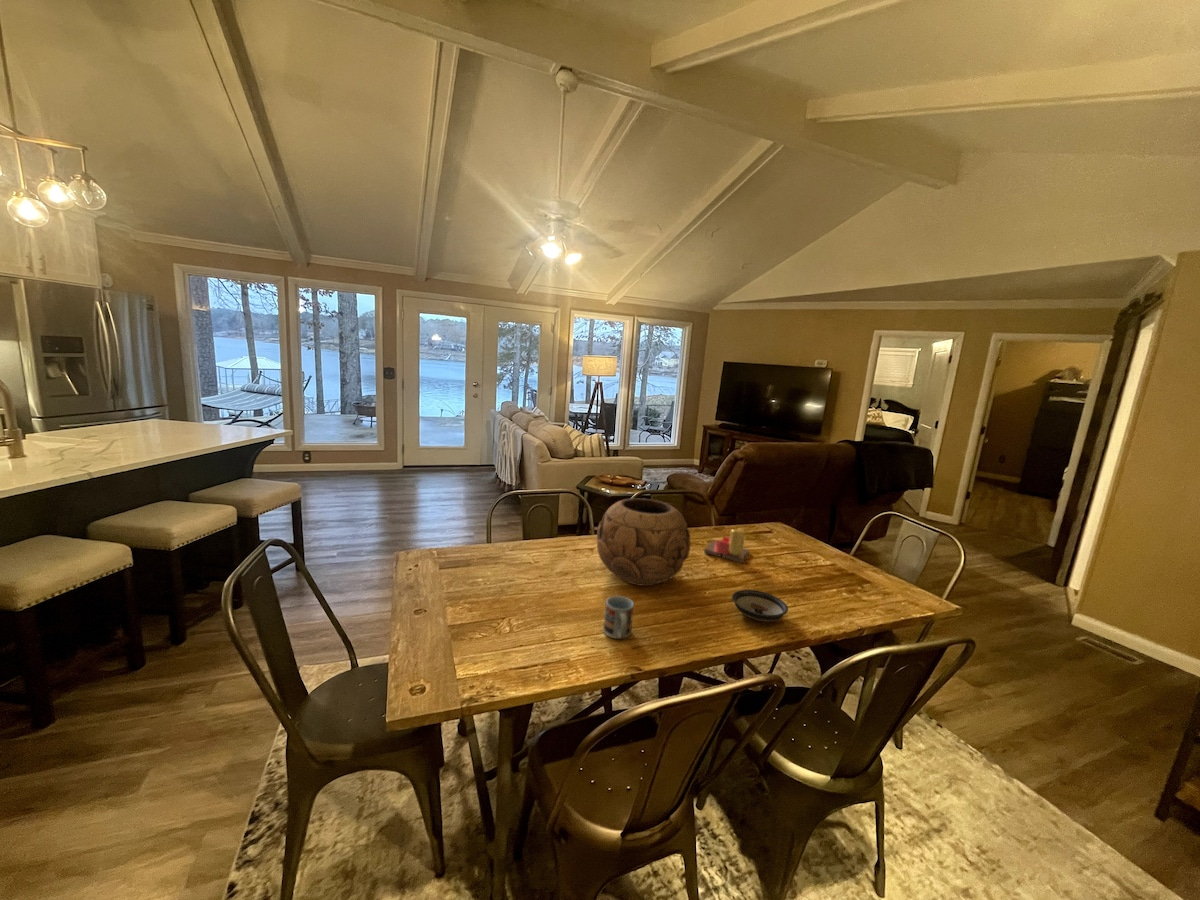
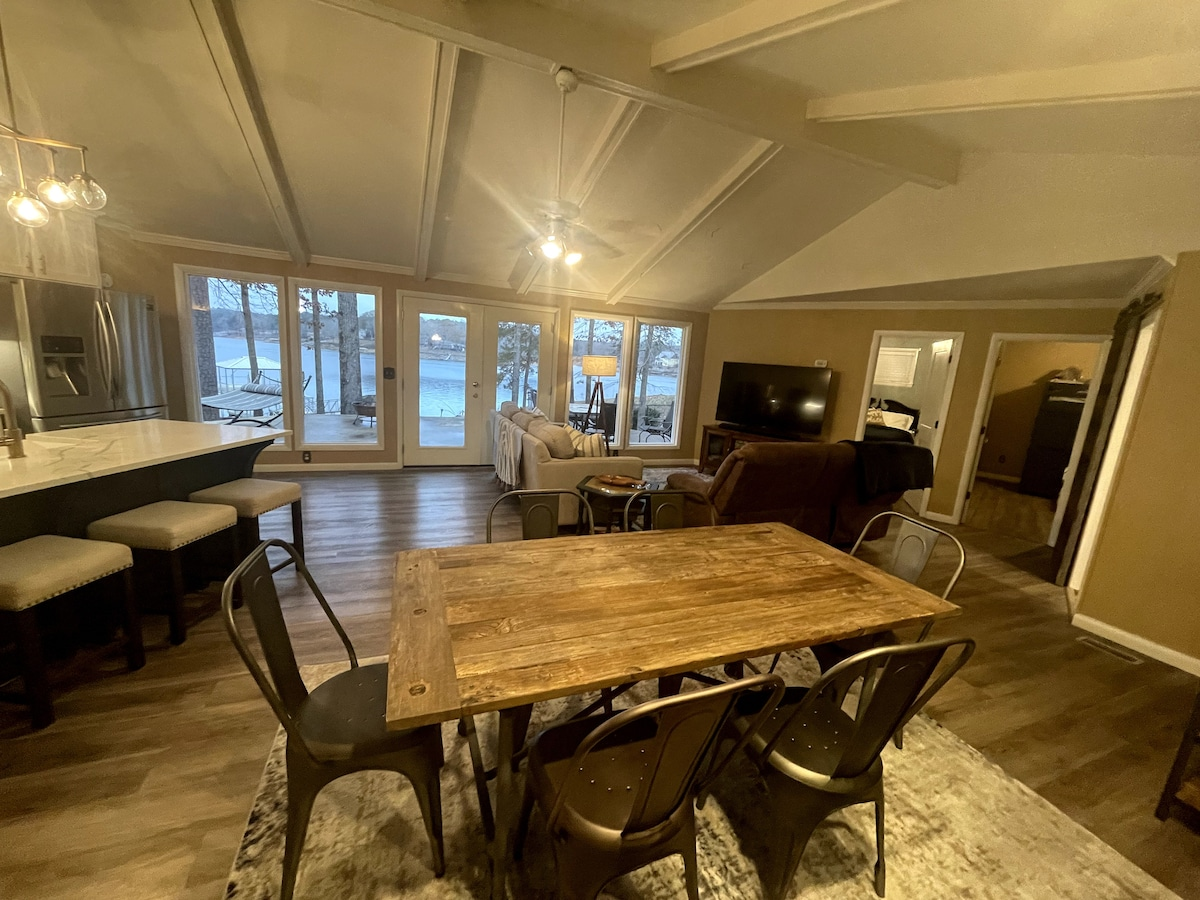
- decorative bowl (642, 540)
- cup (619, 619)
- candle (728, 539)
- saucer (758, 608)
